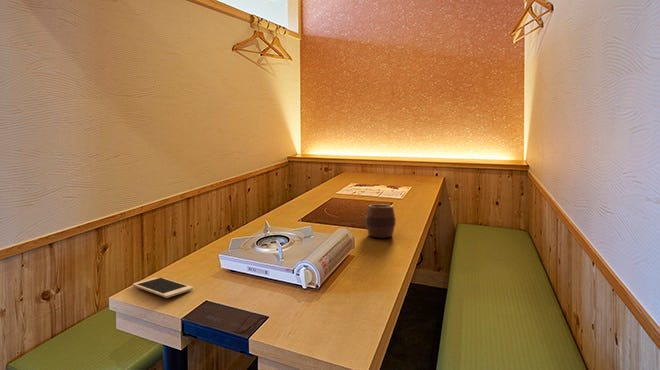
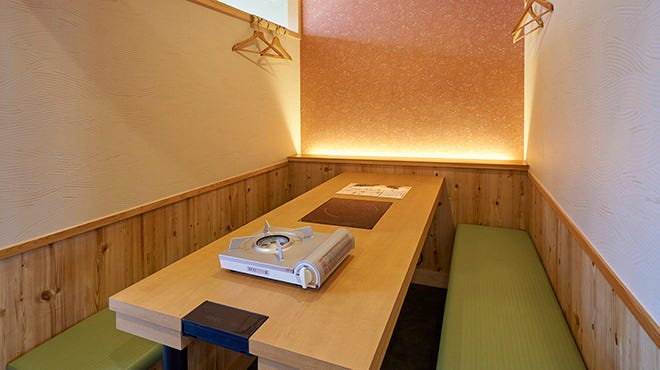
- cell phone (162, 286)
- cup (380, 220)
